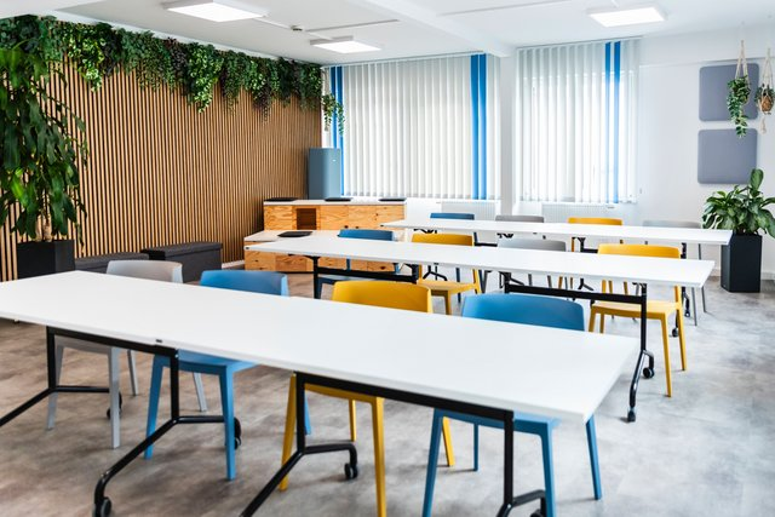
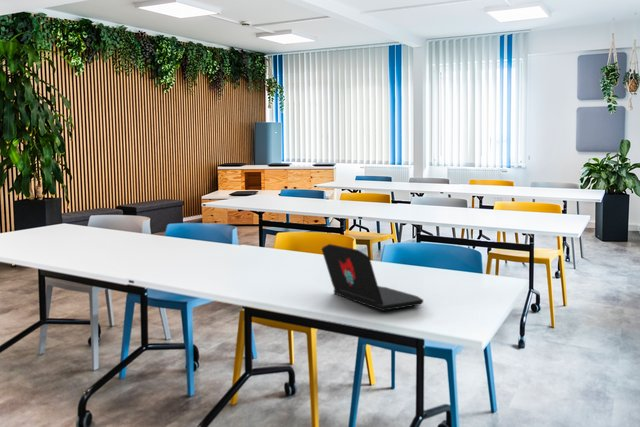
+ laptop (372, 272)
